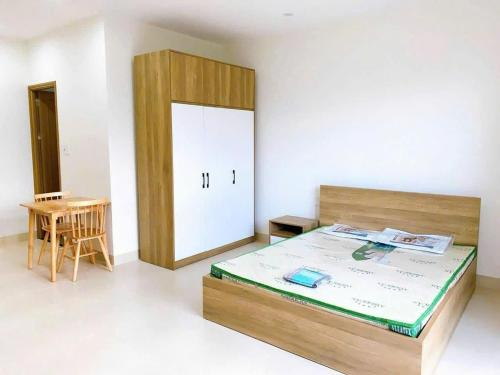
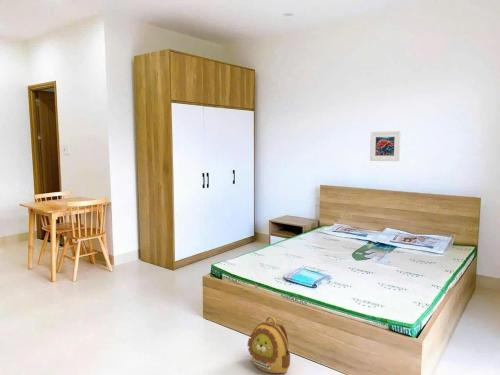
+ backpack (270, 341)
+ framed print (385, 146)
